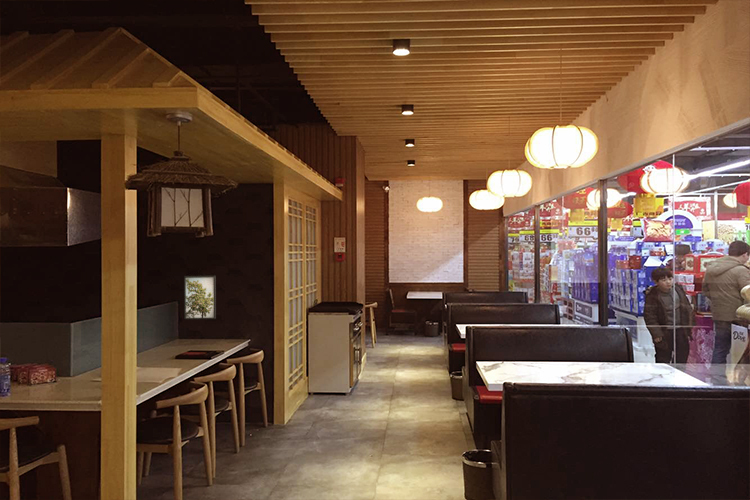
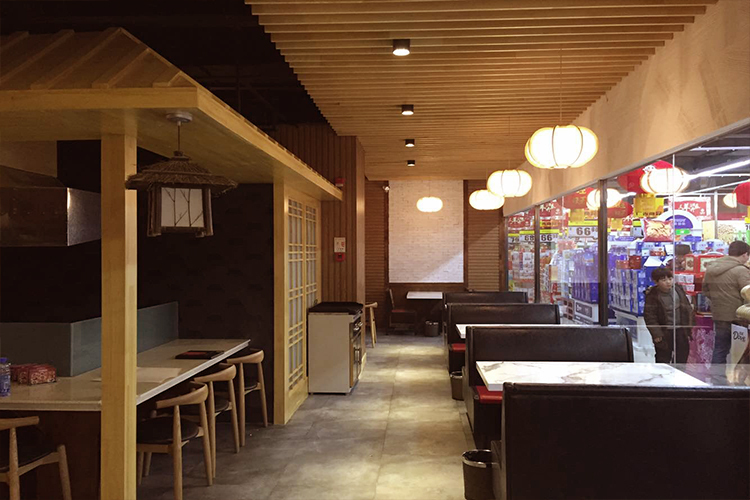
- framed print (199, 297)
